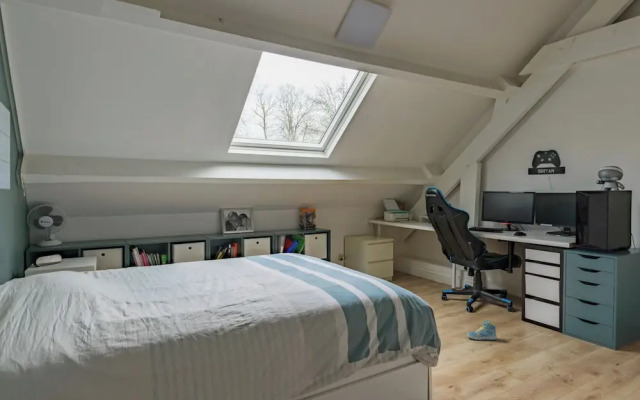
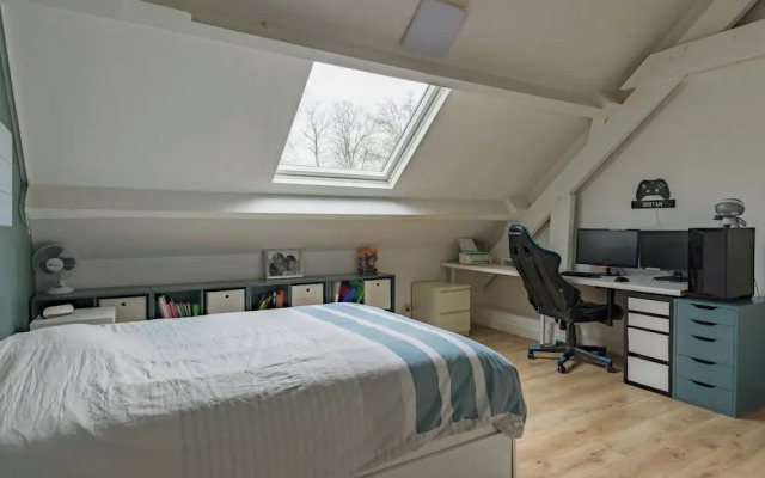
- sneaker (481, 329)
